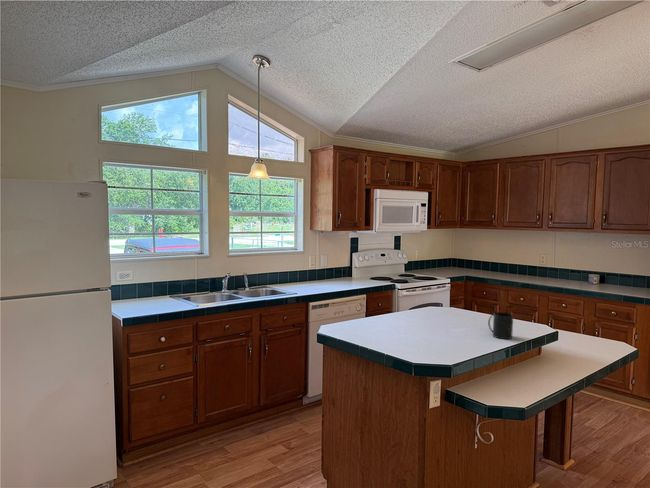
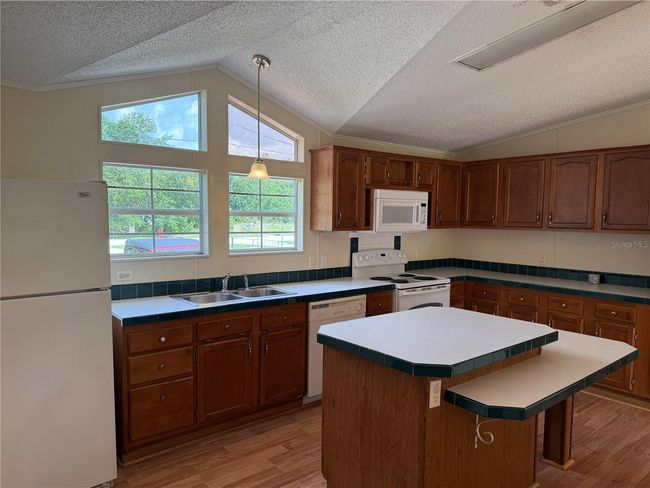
- mug (499, 324)
